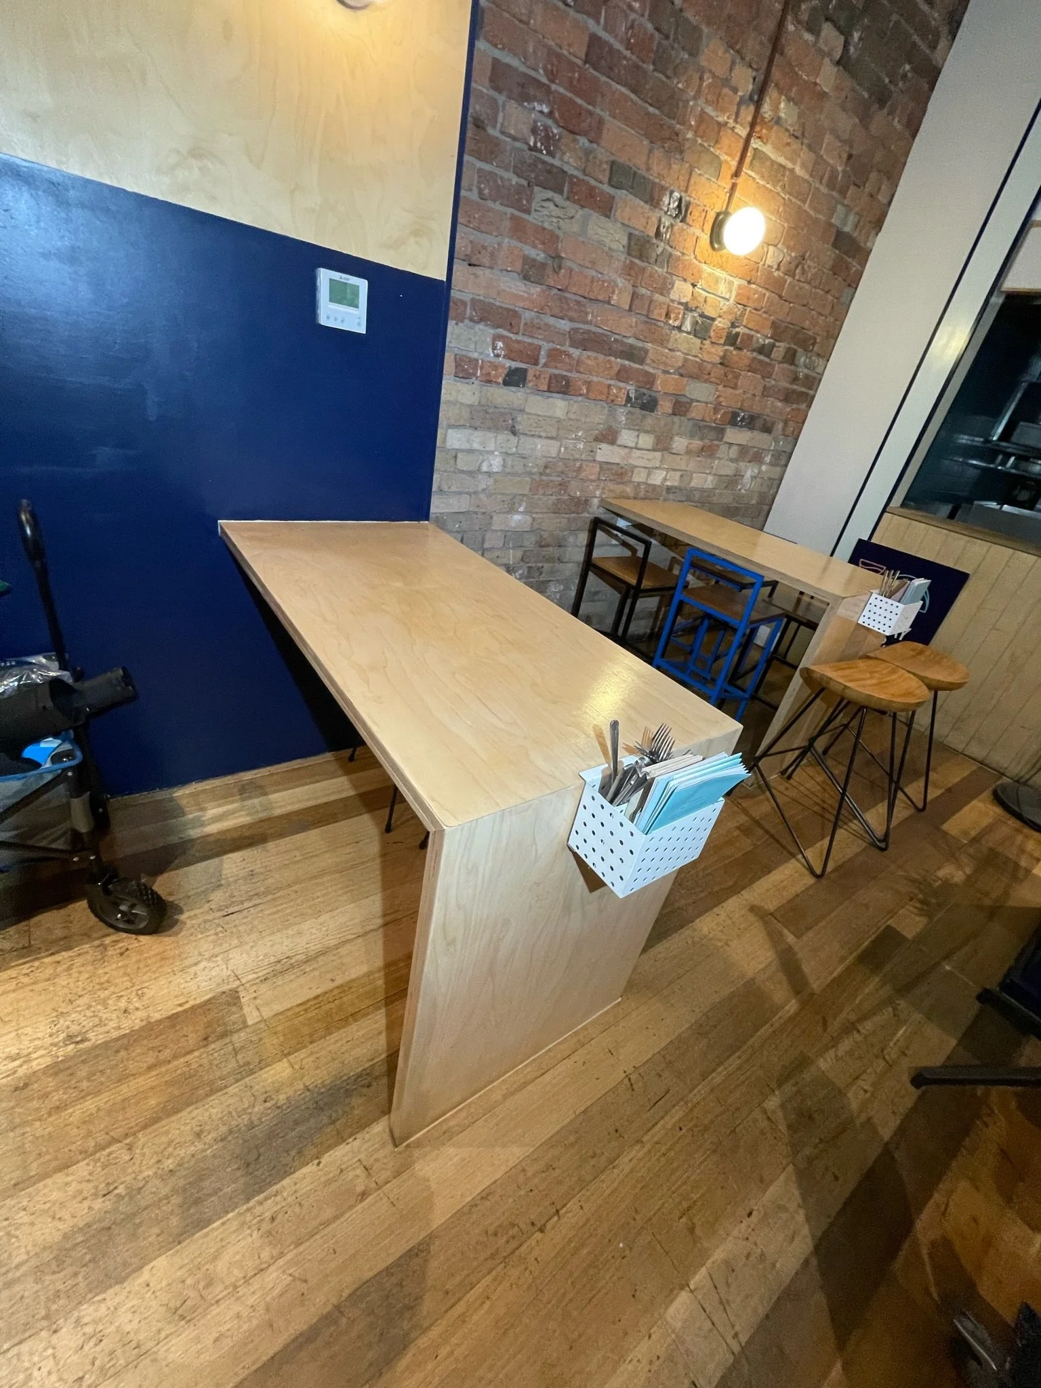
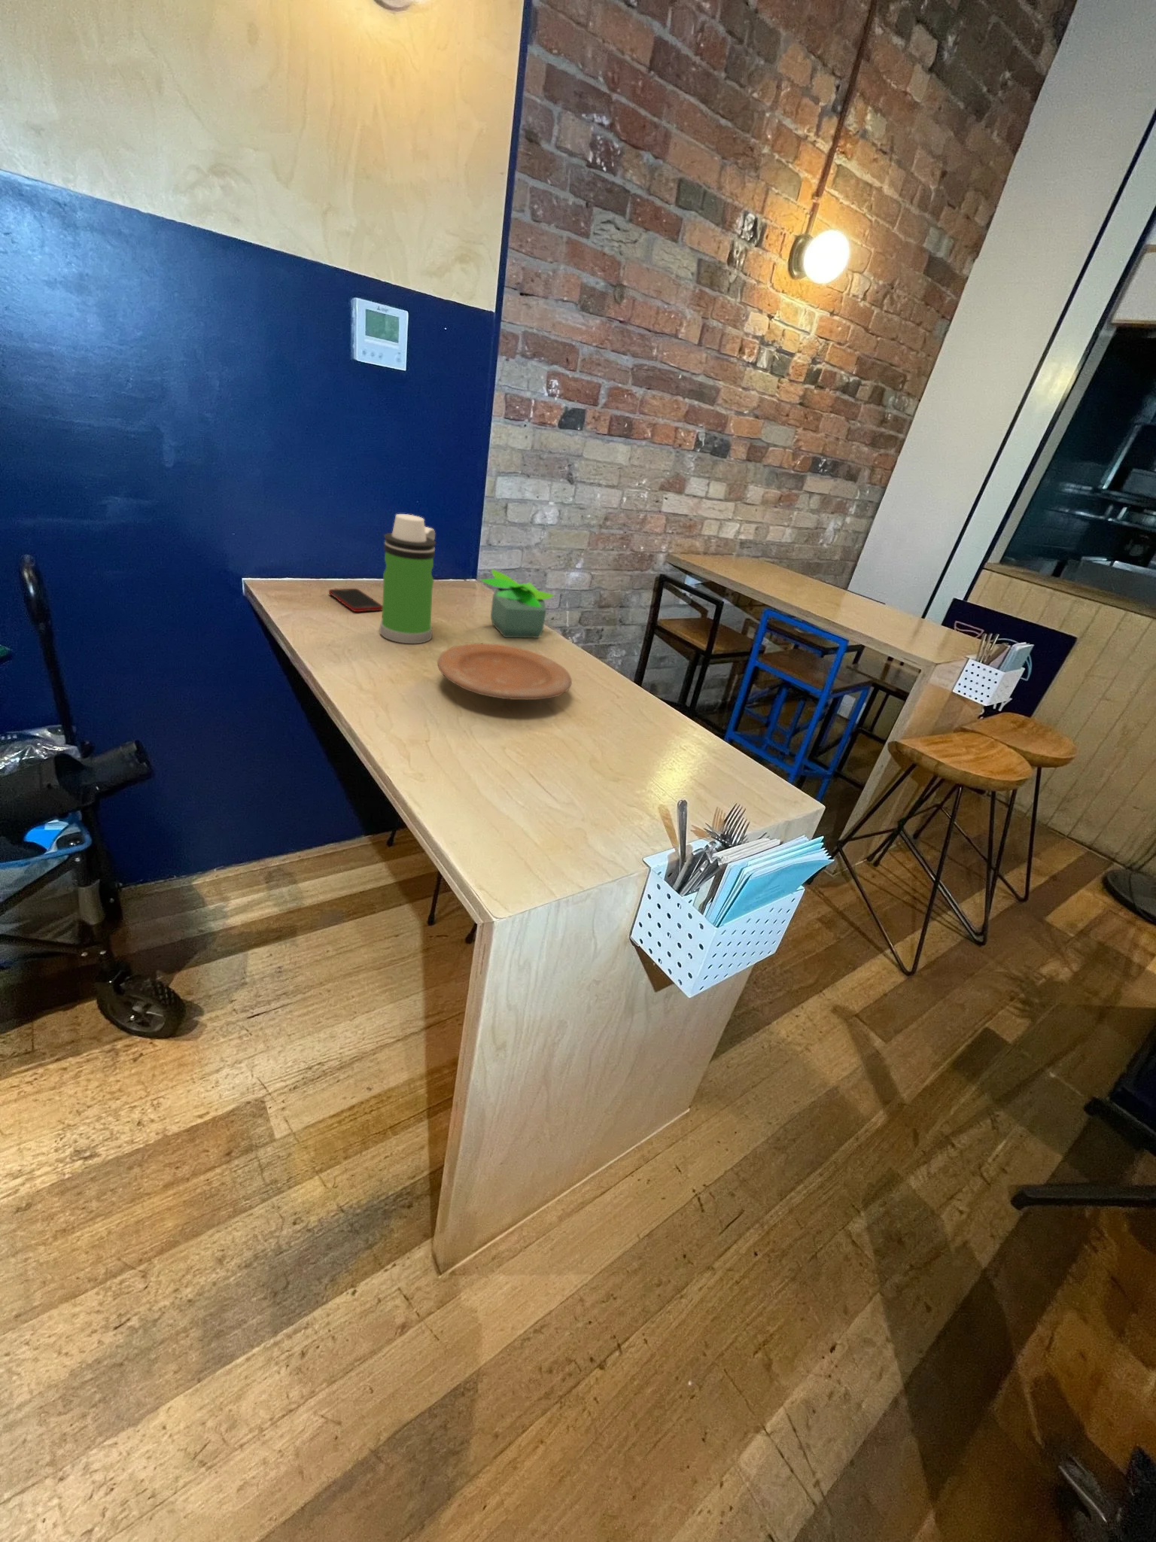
+ cell phone (356, 600)
+ potted plant (515, 605)
+ plate (504, 678)
+ water bottle (408, 578)
